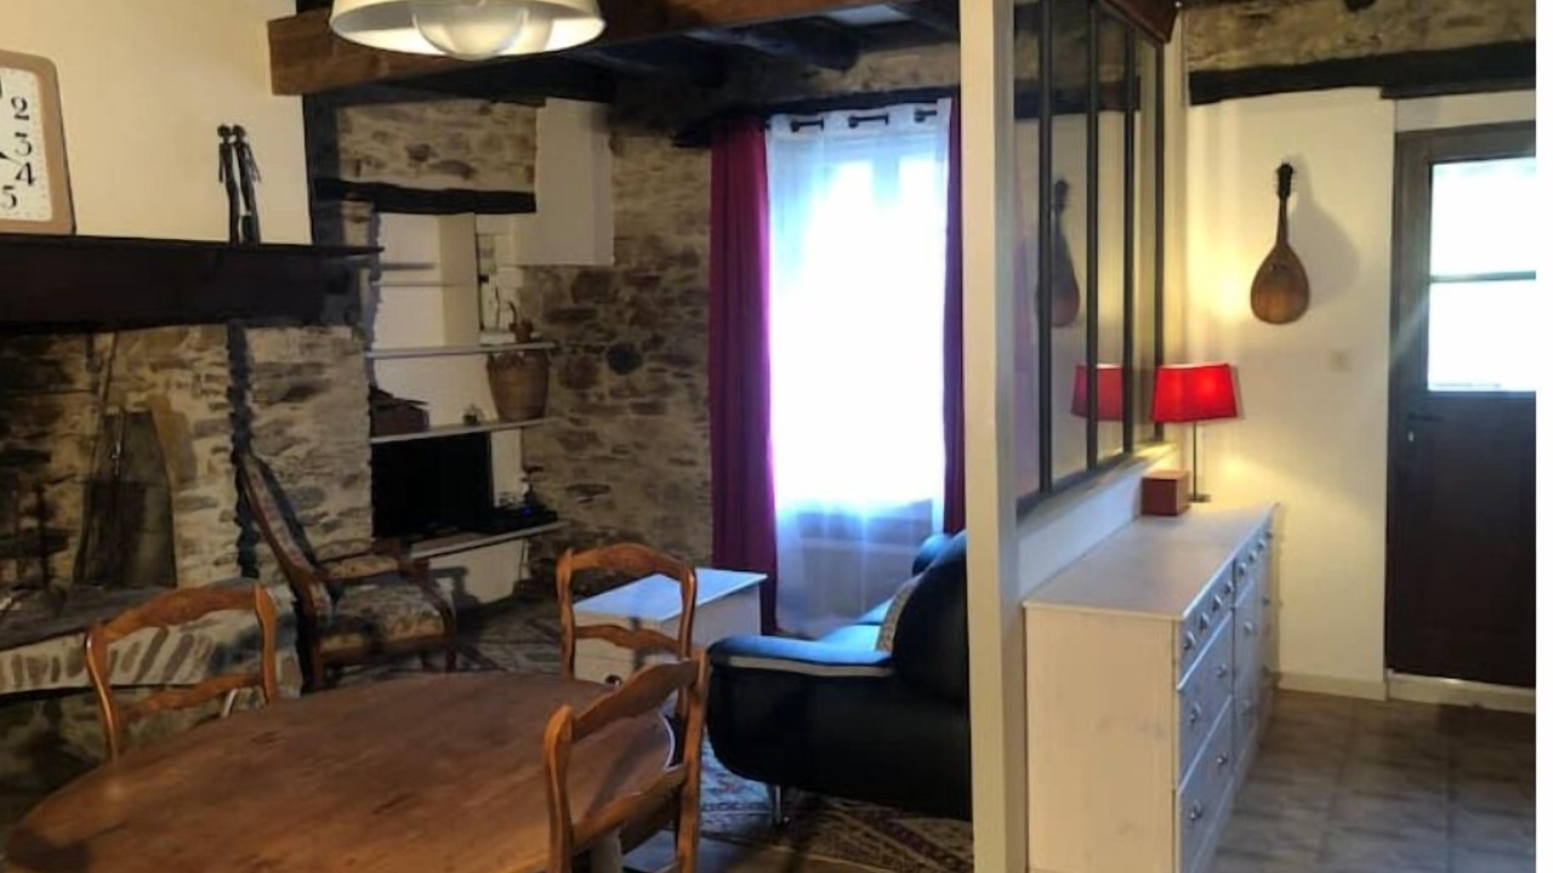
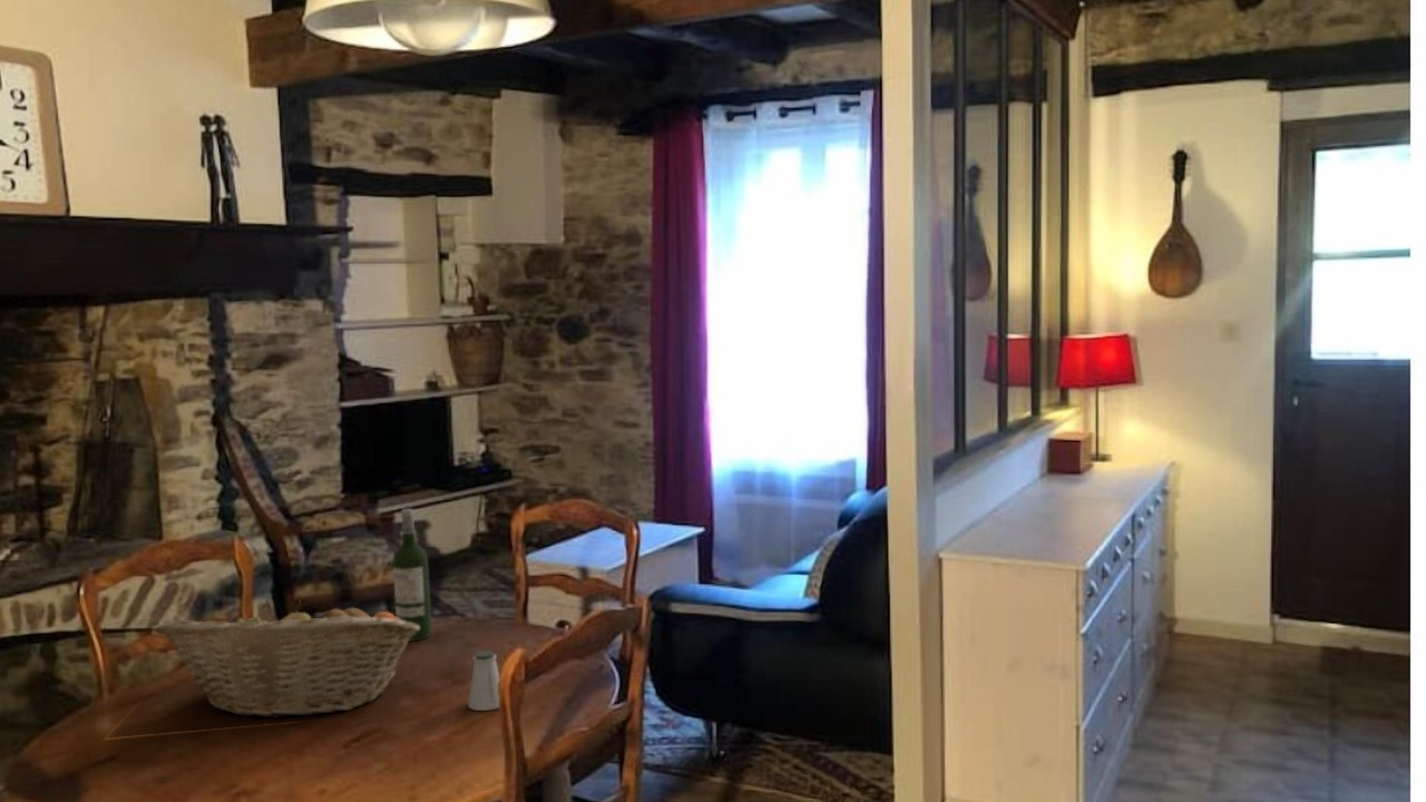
+ fruit basket (292, 646)
+ wine bottle (410, 573)
+ saltshaker (486, 678)
